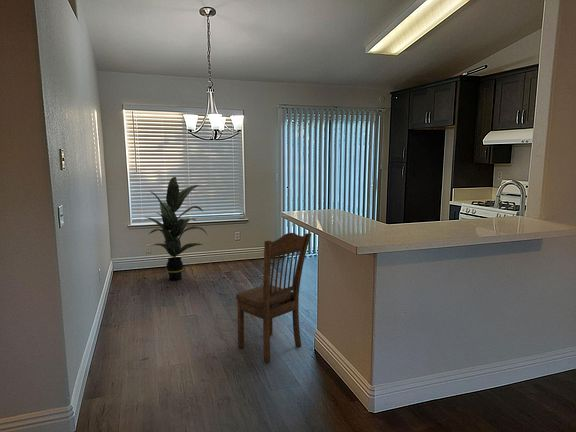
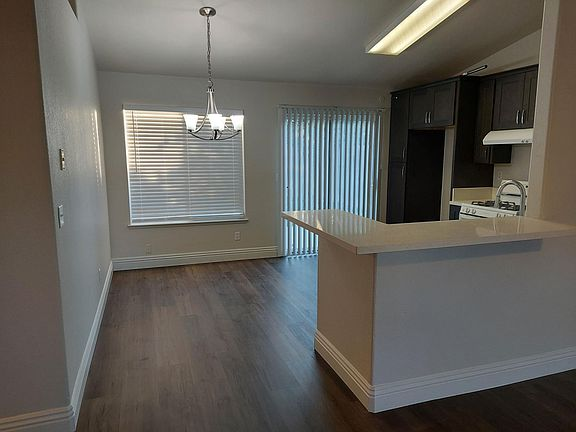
- indoor plant (176, 228)
- dining chair (270, 289)
